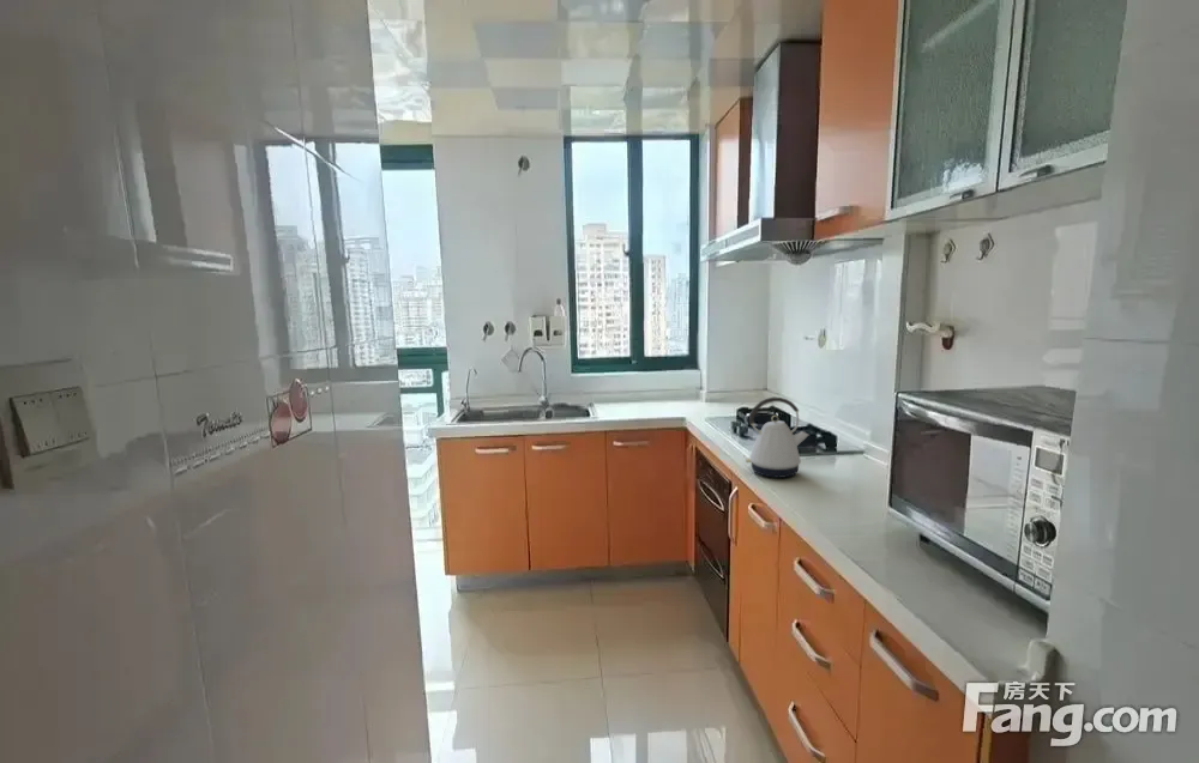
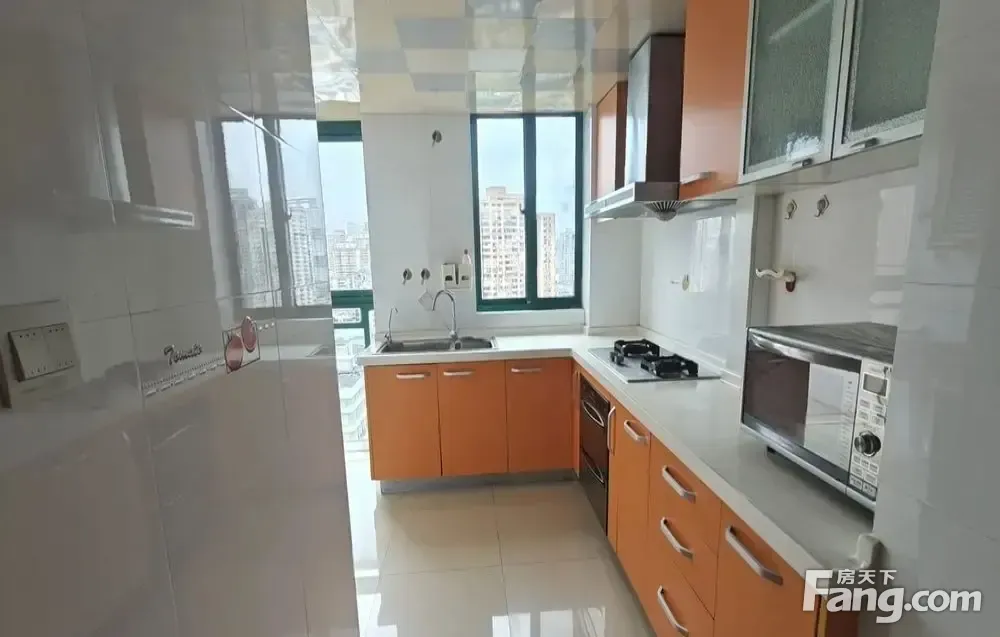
- kettle (777, 435)
